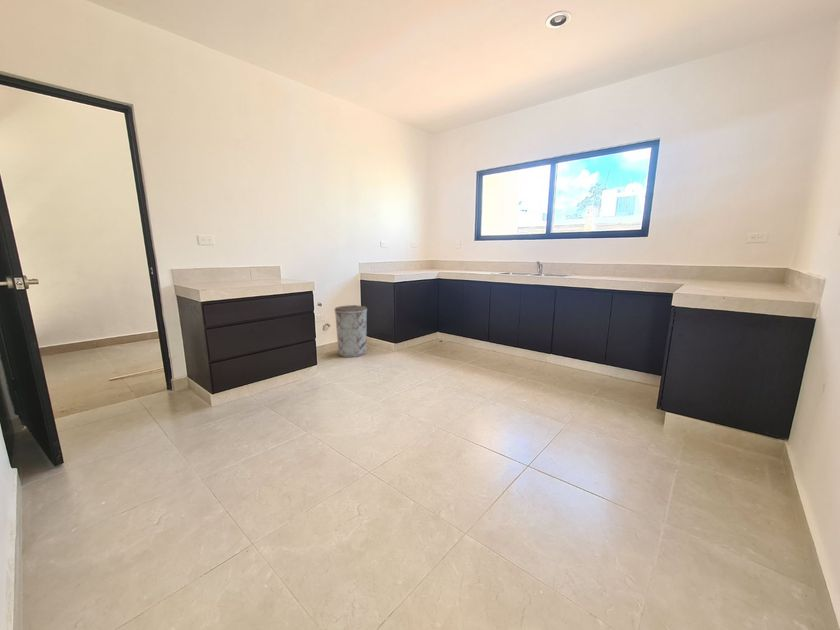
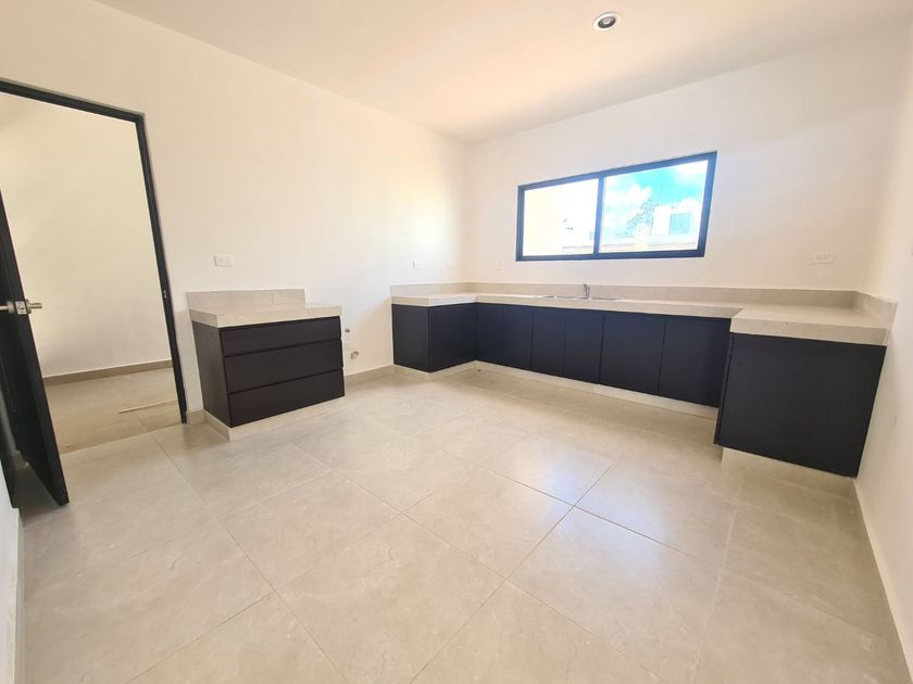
- trash can (351, 329)
